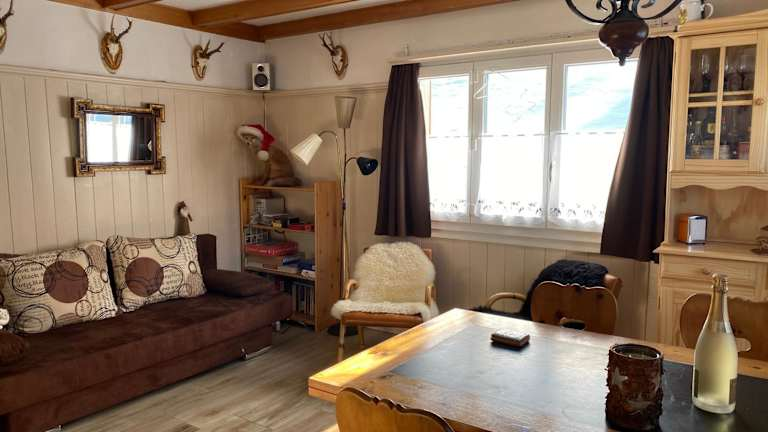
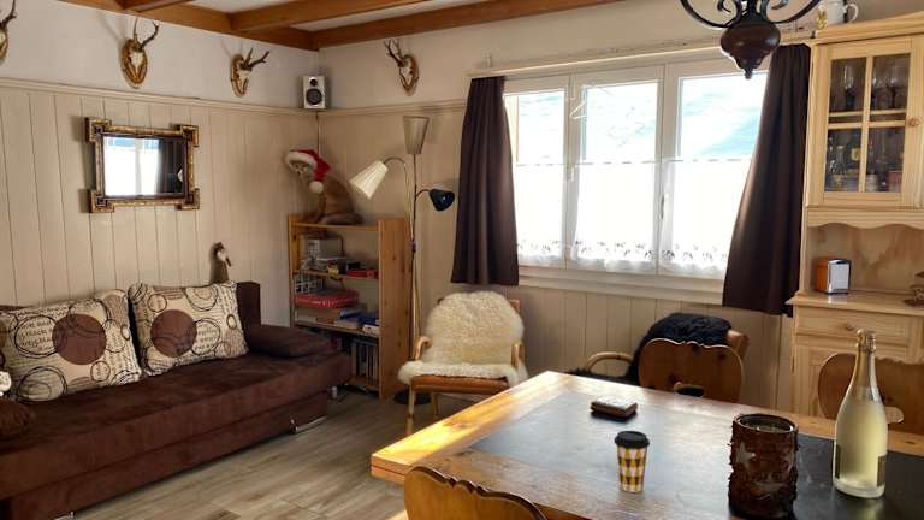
+ coffee cup (630, 461)
